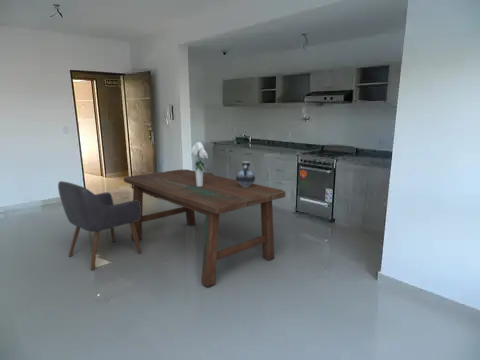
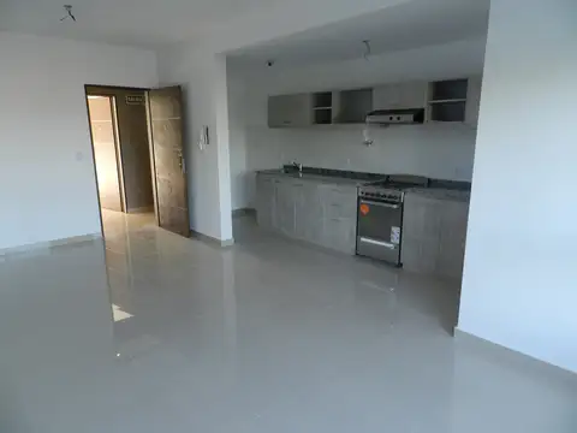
- chair (100, 217)
- ceramic jug (245, 173)
- dining table (194, 216)
- bouquet (199, 164)
